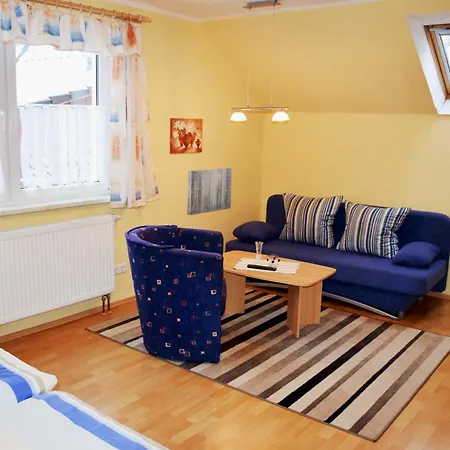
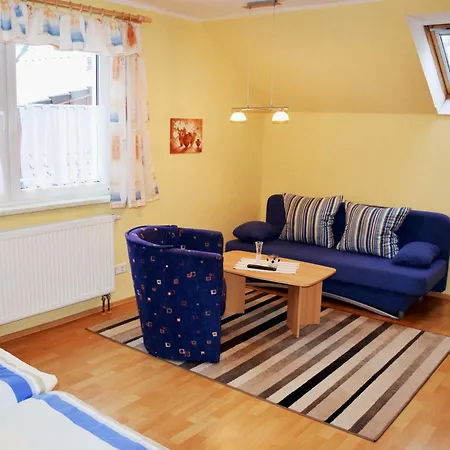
- wall art (210, 190)
